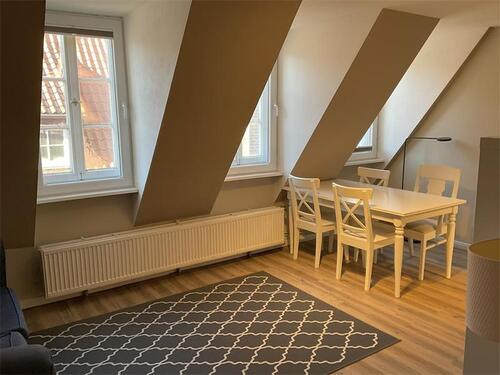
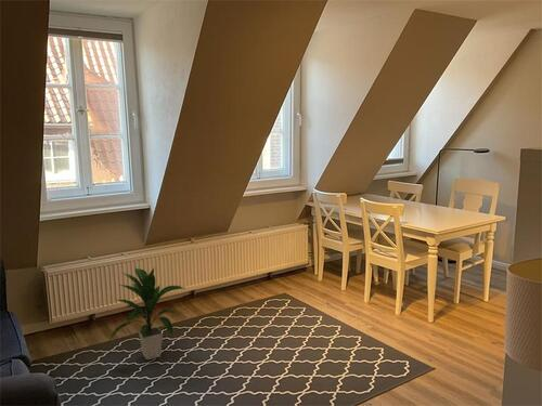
+ indoor plant (145, 311)
